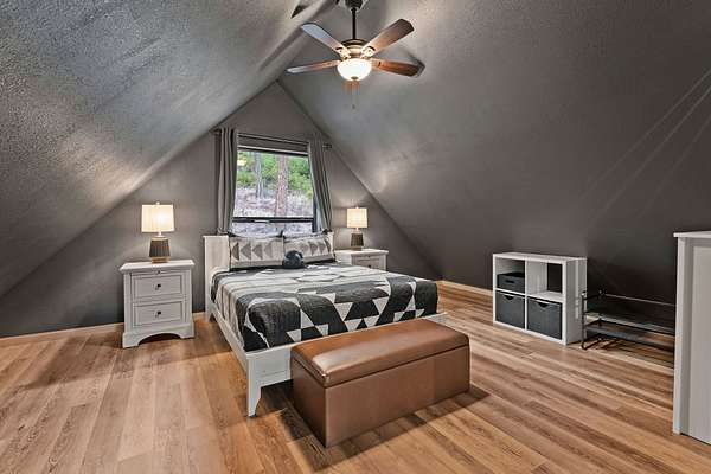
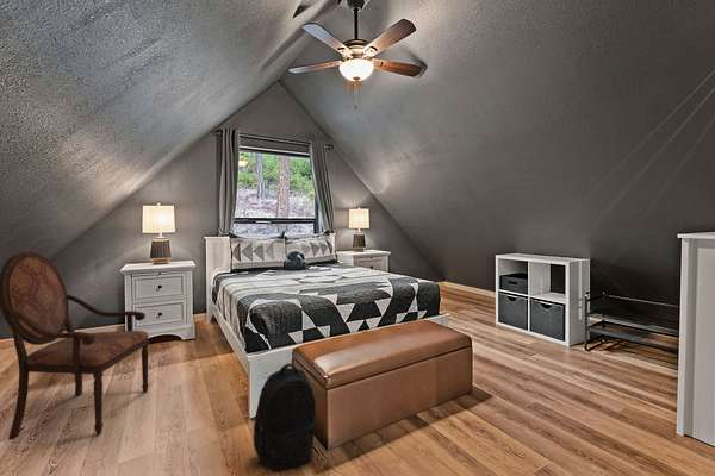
+ armchair (76, 332)
+ backpack (287, 411)
